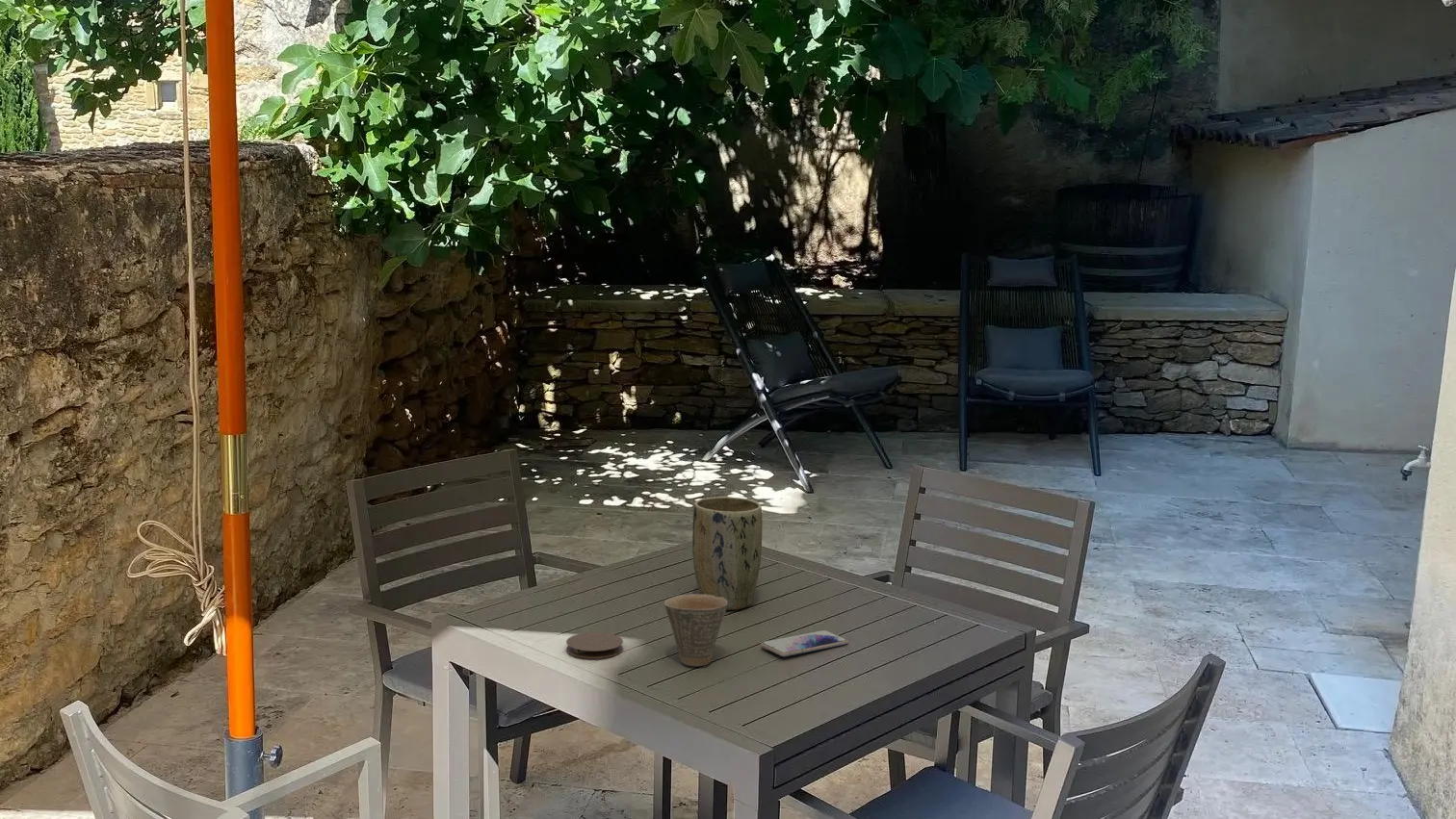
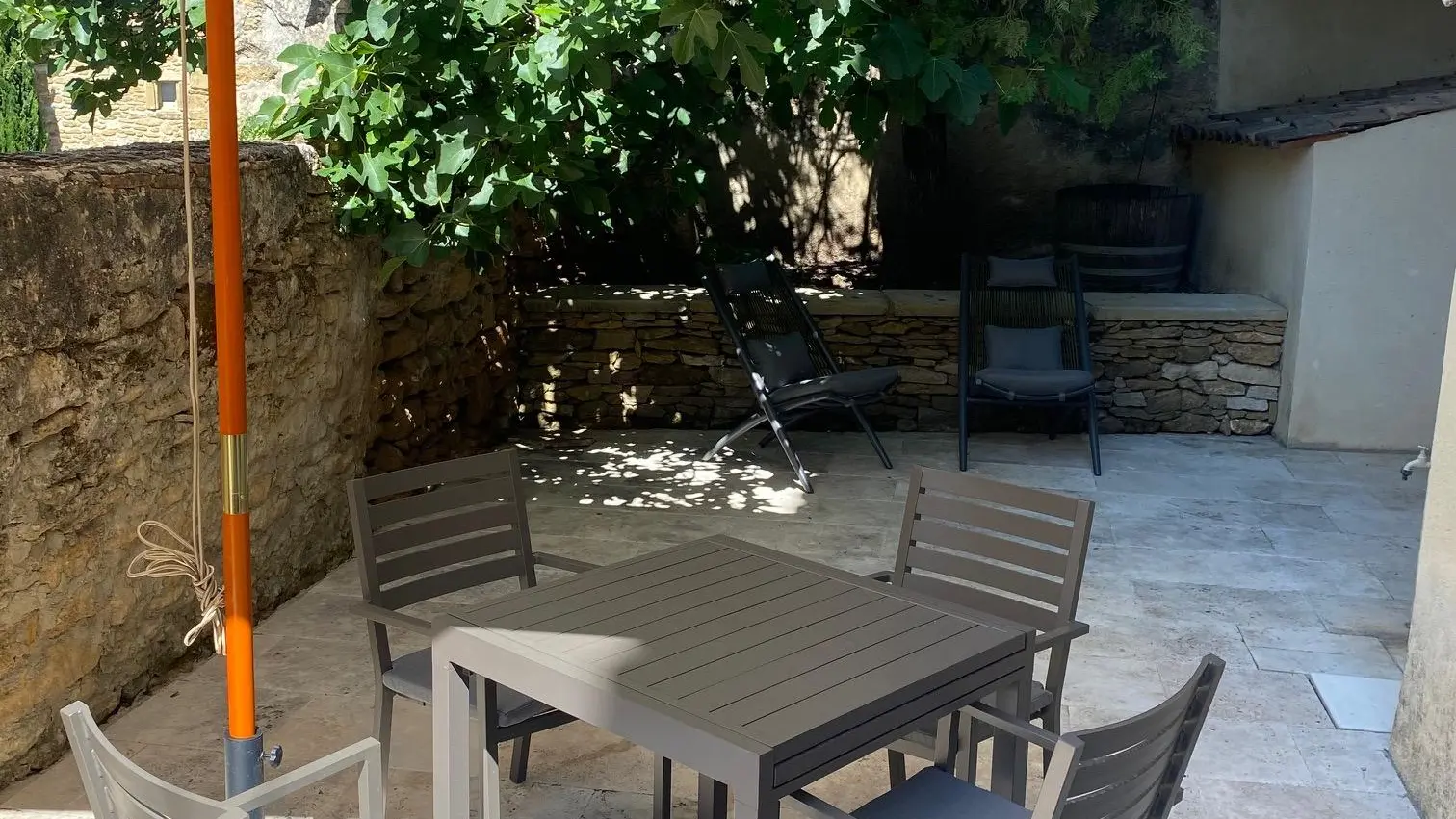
- coaster (594, 645)
- cup (695, 630)
- plant pot (726, 553)
- smartphone (804, 643)
